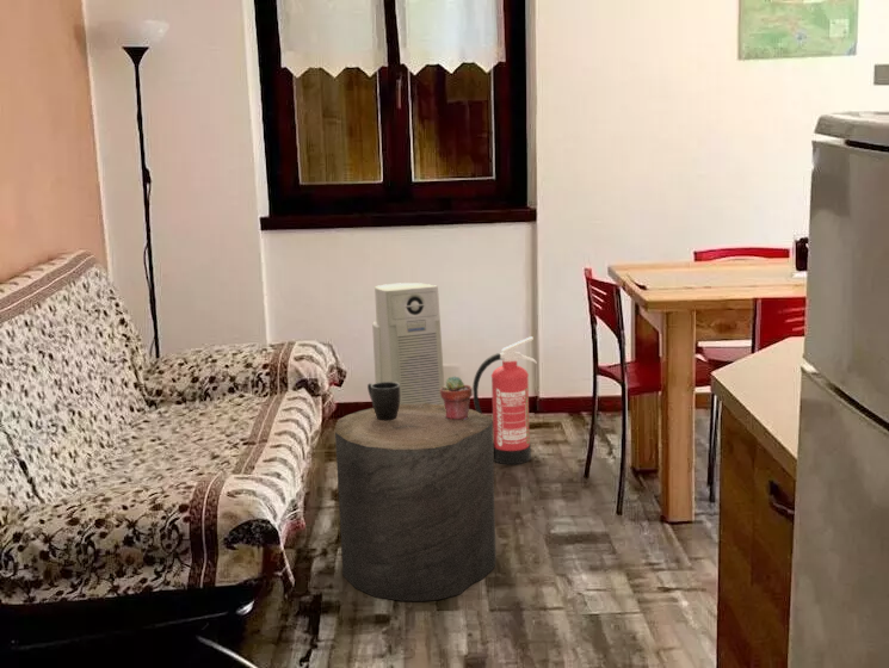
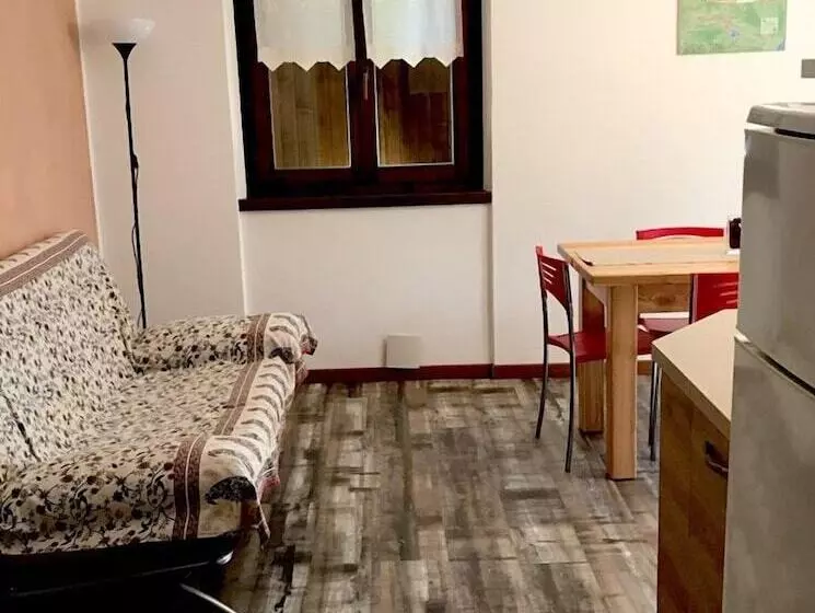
- fire extinguisher (505, 398)
- mug (382, 400)
- stool (415, 495)
- air purifier (406, 360)
- potted succulent (456, 395)
